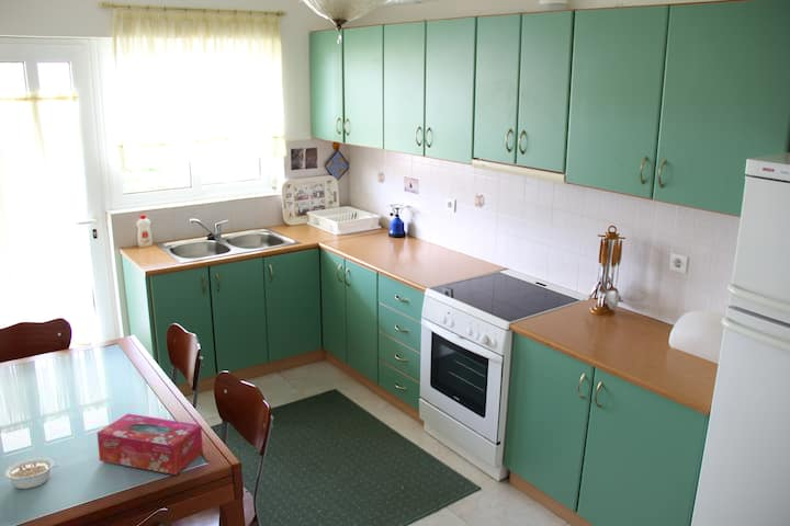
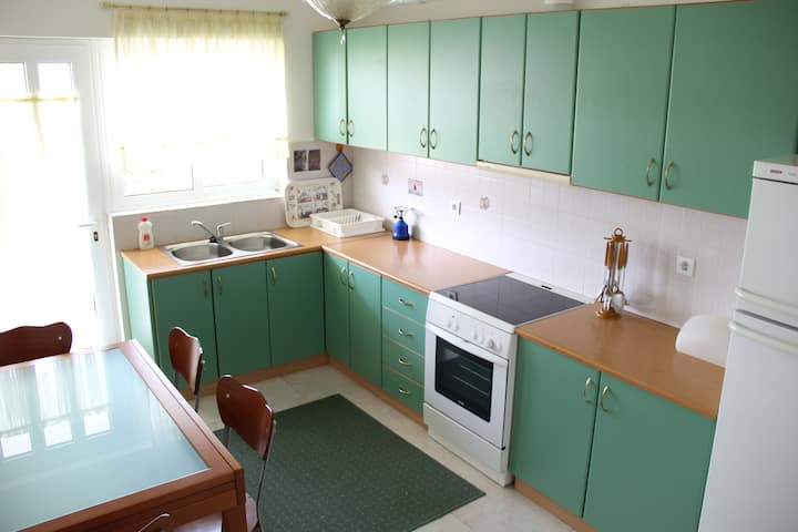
- legume (32, 472)
- tissue box (150, 443)
